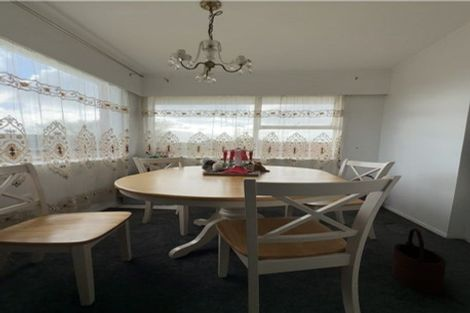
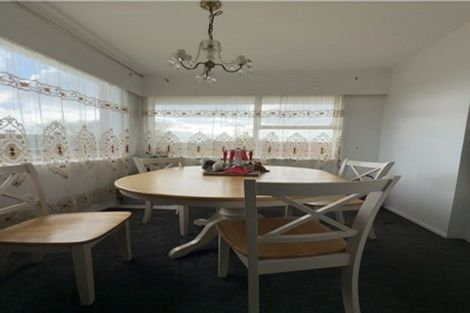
- wooden bucket (418, 255)
